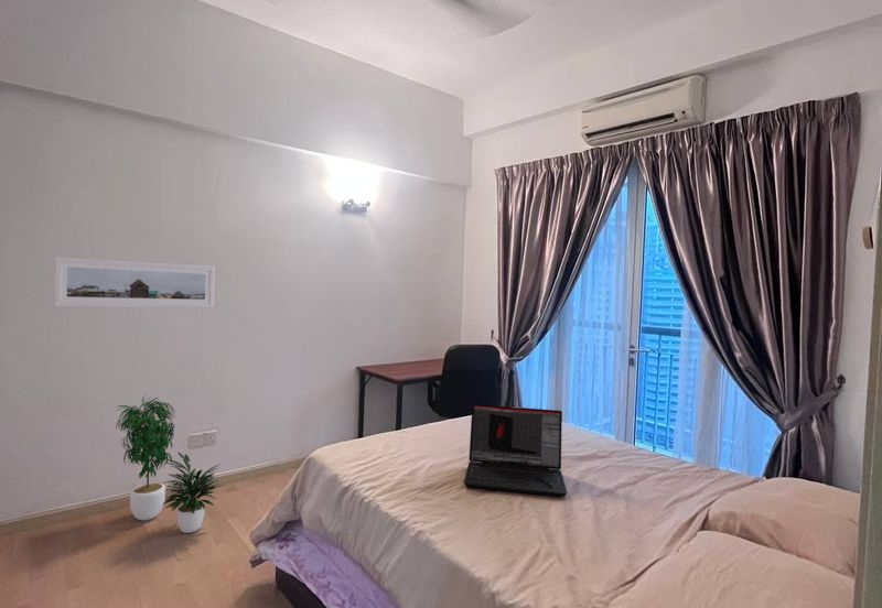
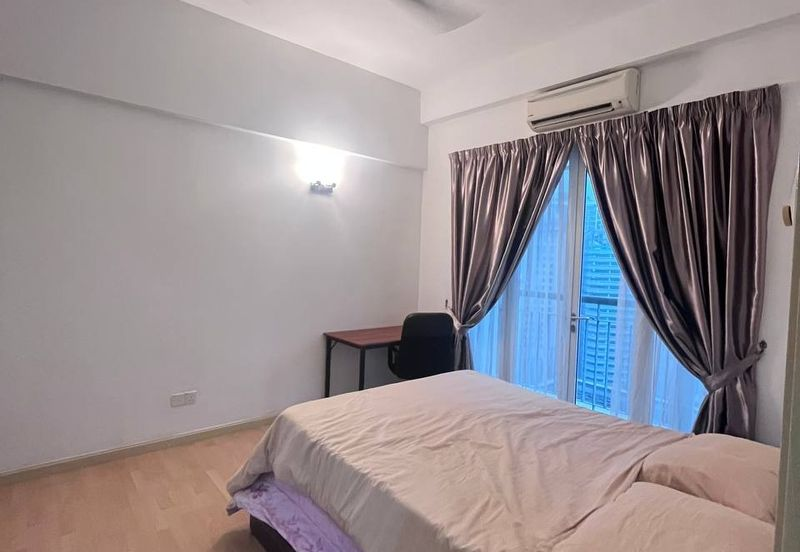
- laptop (515, 446)
- potted plant (166, 459)
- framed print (141, 284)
